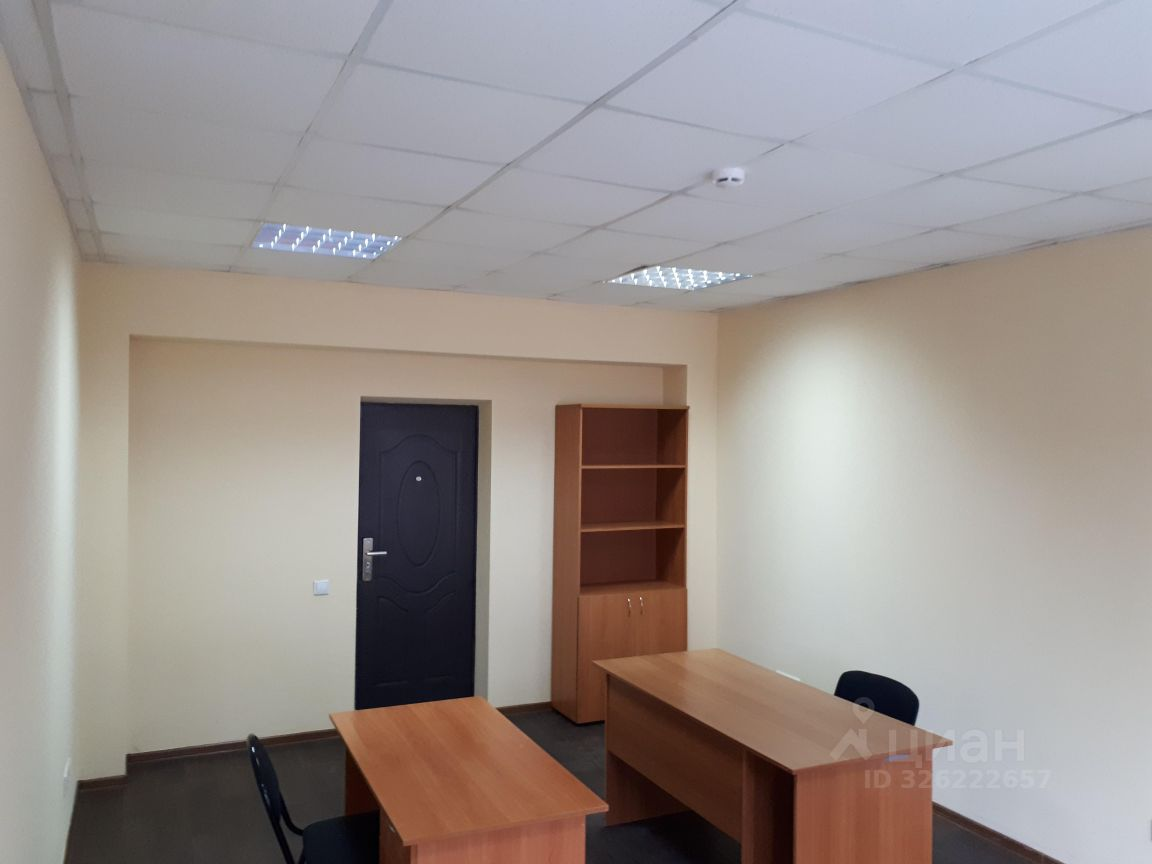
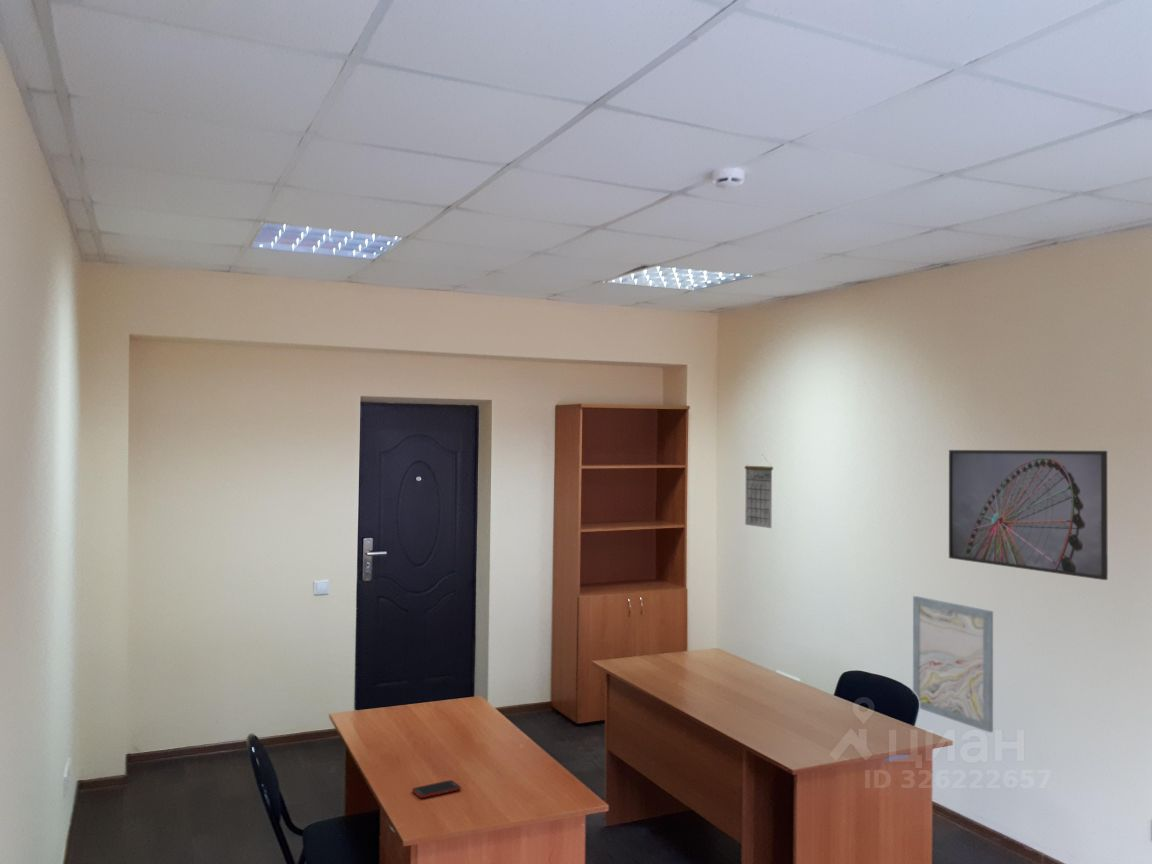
+ cell phone (436, 789)
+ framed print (1021, 509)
+ wall art (951, 660)
+ calendar (758, 489)
